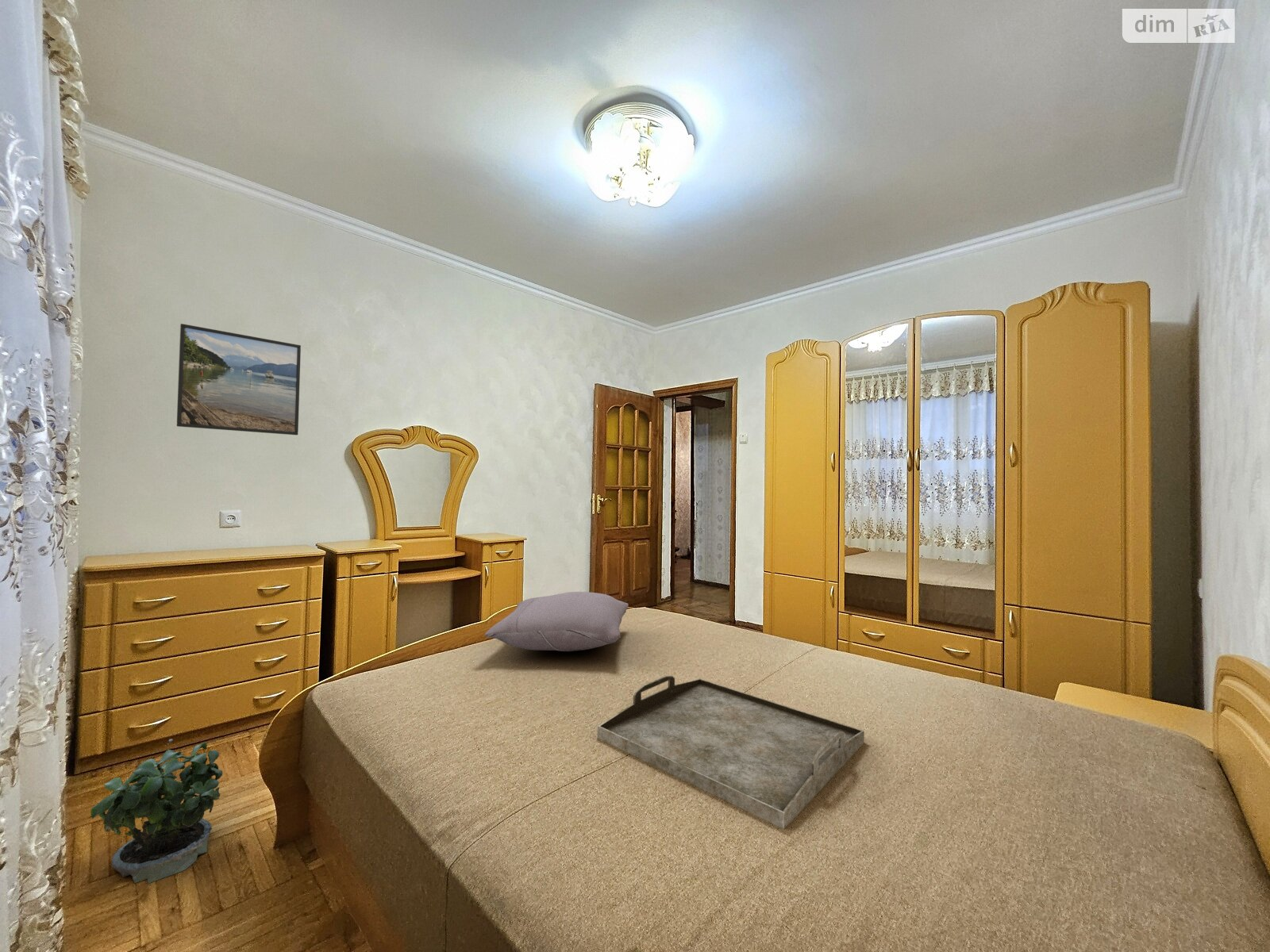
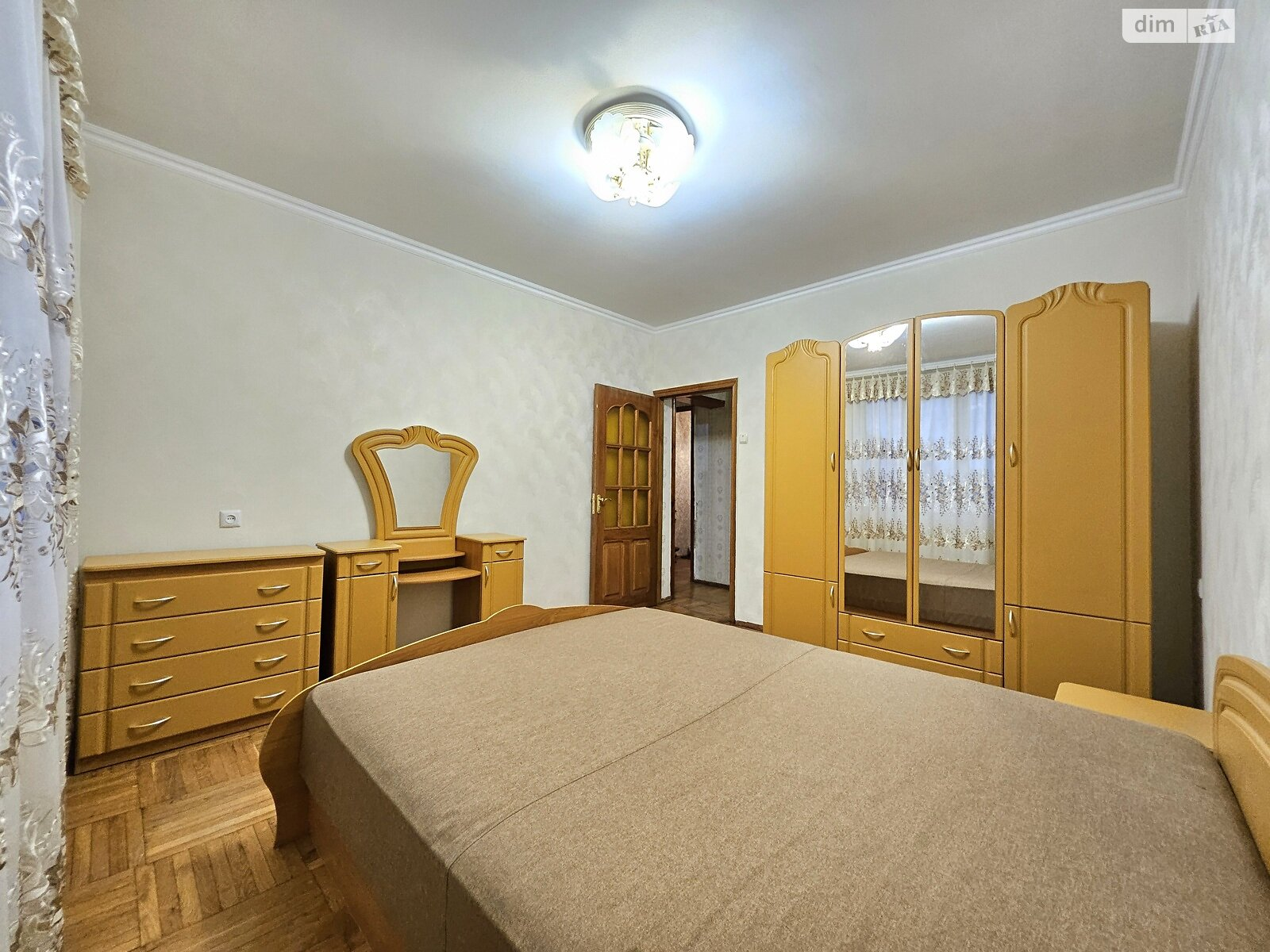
- serving tray (730, 724)
- pillow (564, 620)
- potted plant (162, 800)
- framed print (243, 382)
